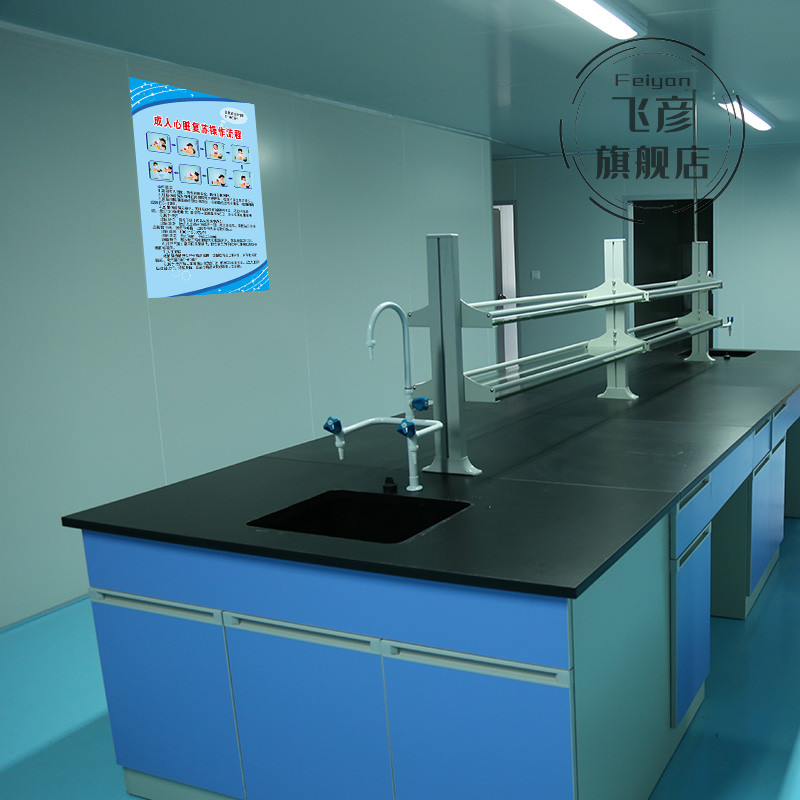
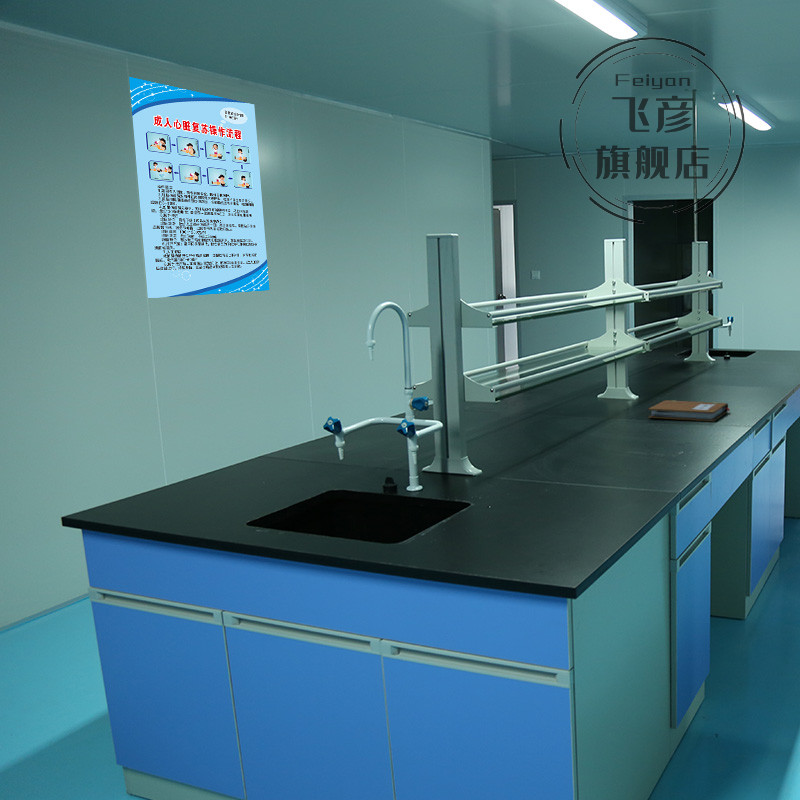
+ notebook (690, 410)
